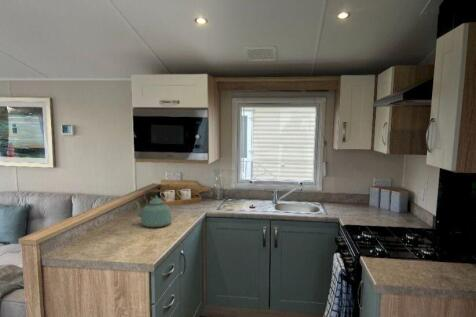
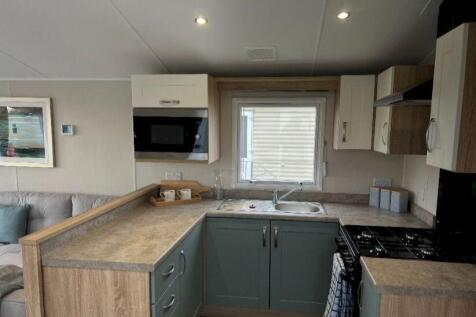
- kettle (153, 206)
